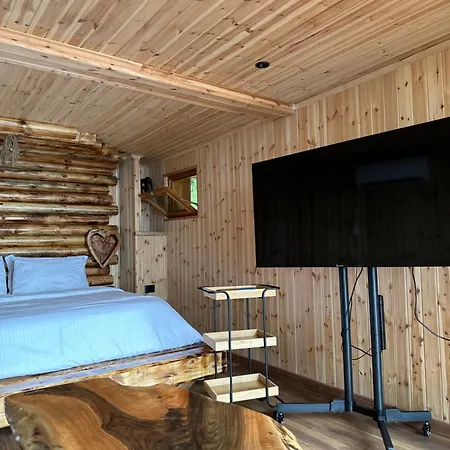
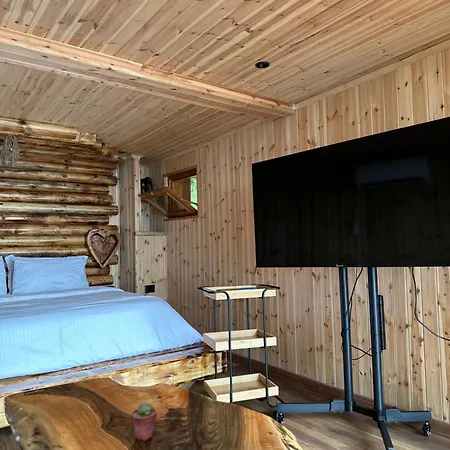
+ potted succulent (144, 419)
